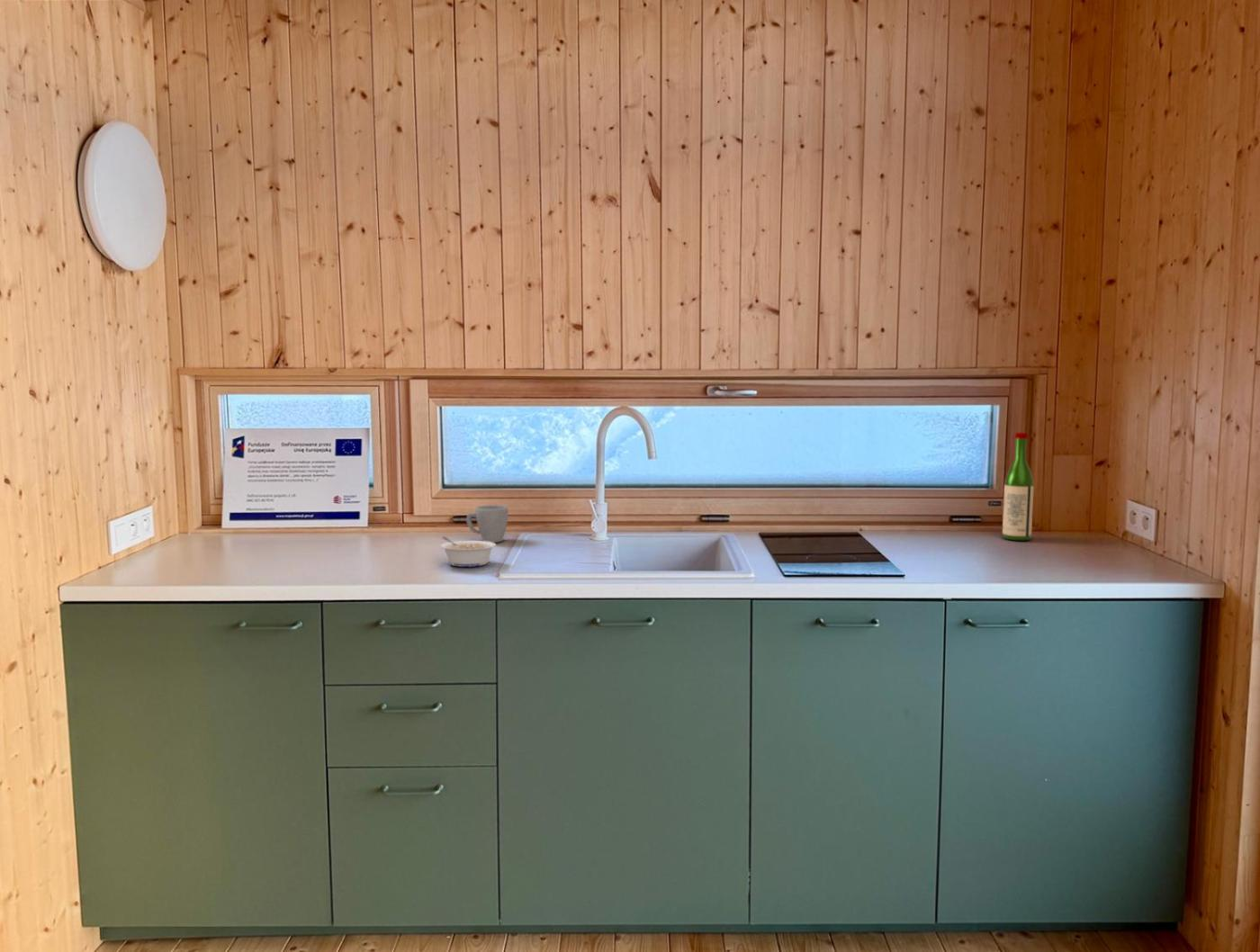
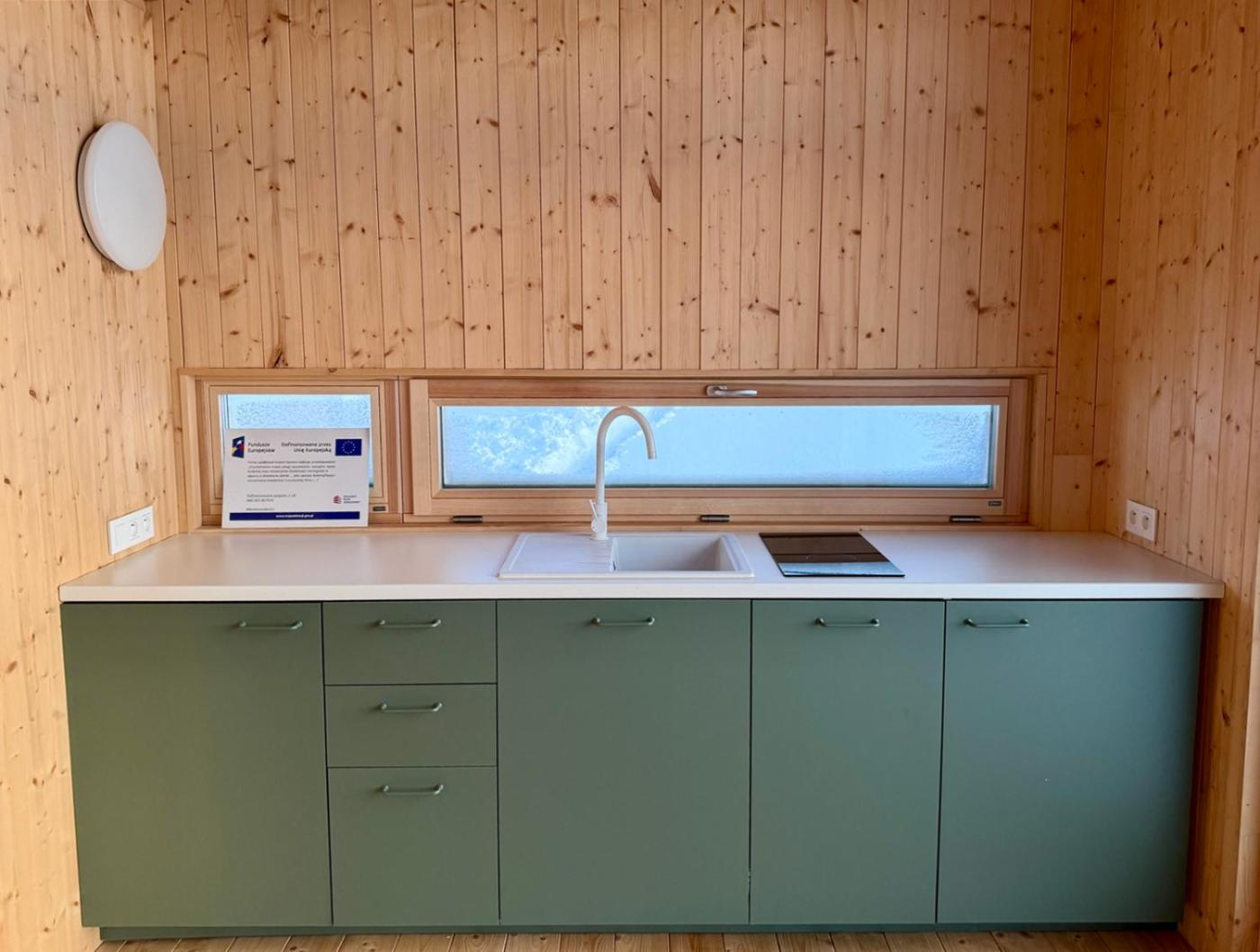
- wine bottle (1019, 486)
- mug (487, 524)
- legume (466, 552)
